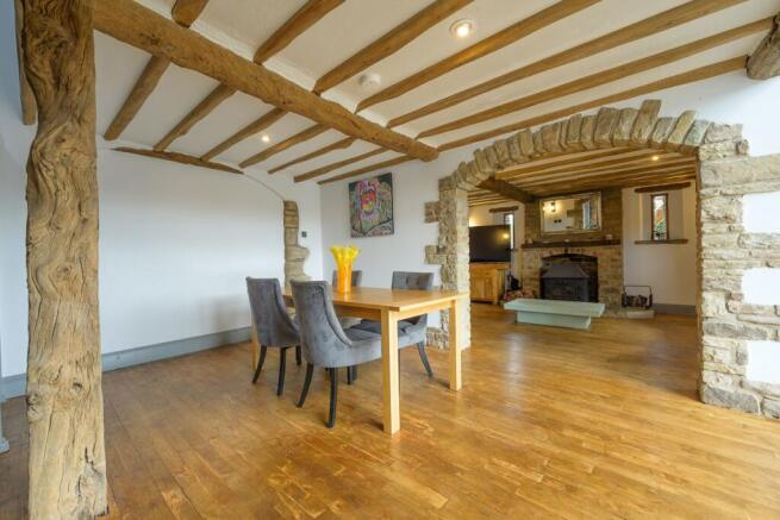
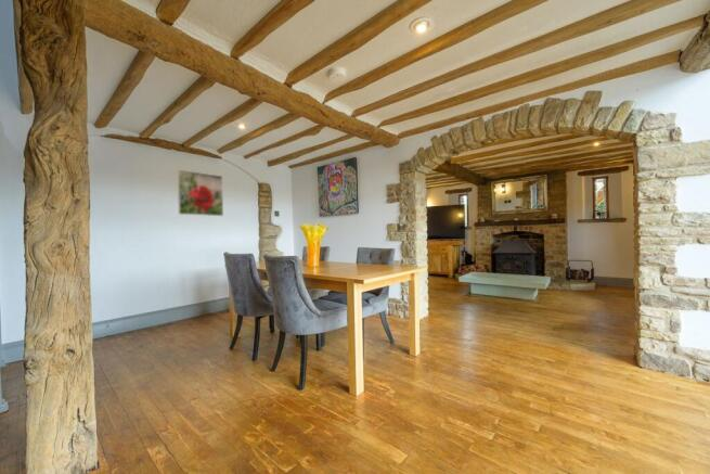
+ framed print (201, 194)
